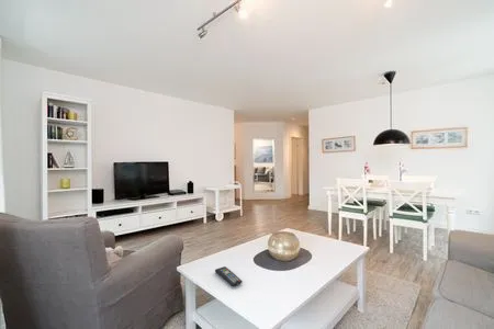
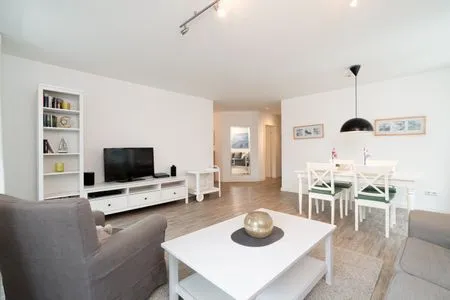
- remote control (227, 275)
